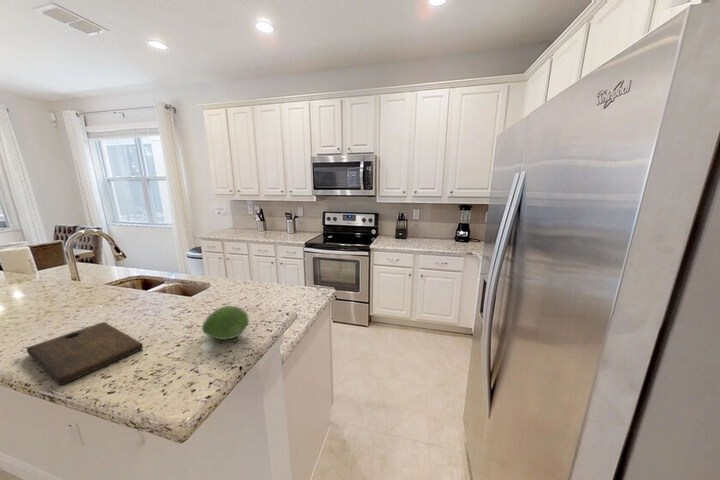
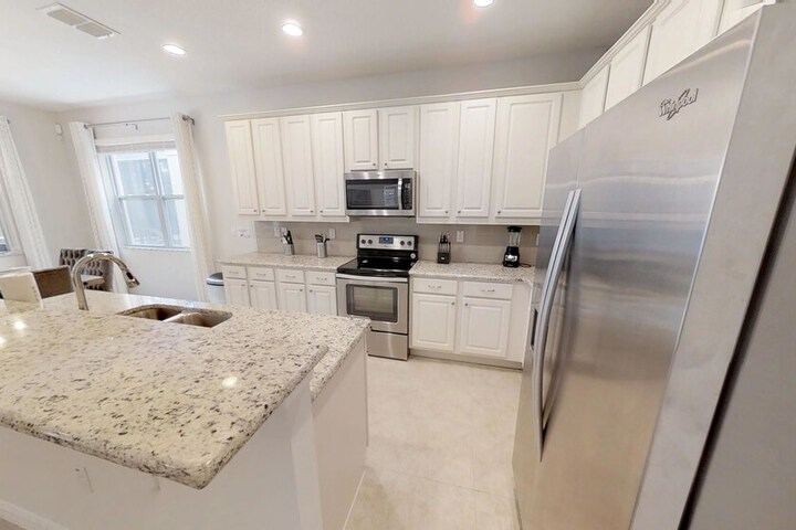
- cutting board (85, 348)
- fruit (224, 321)
